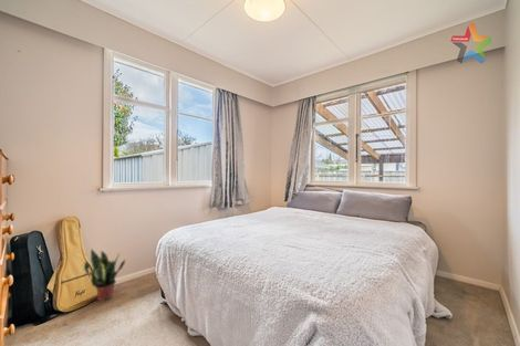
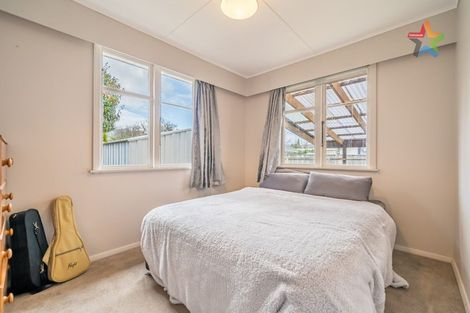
- potted plant (106, 272)
